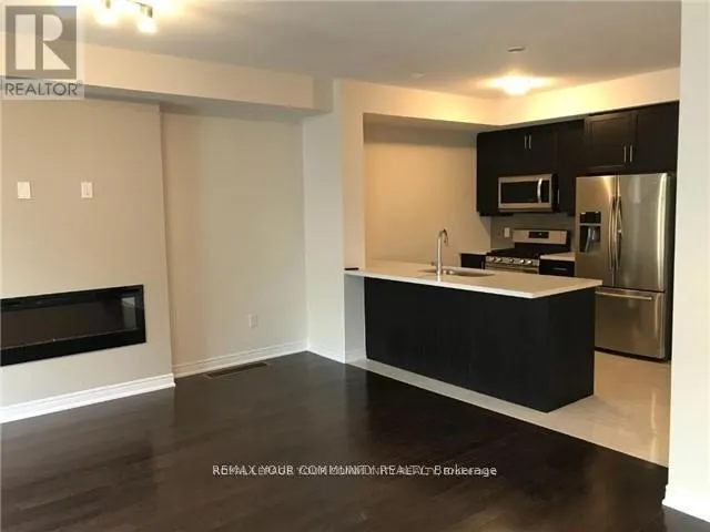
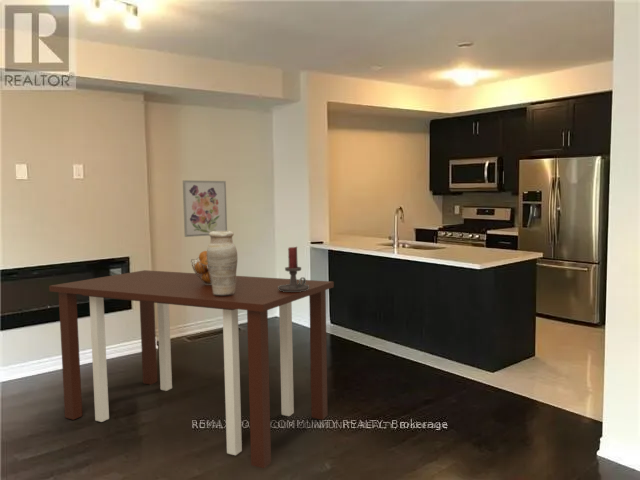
+ vase (222, 262)
+ wall art (205, 208)
+ fruit basket (208, 268)
+ dining table (170, 350)
+ candle holder (295, 267)
